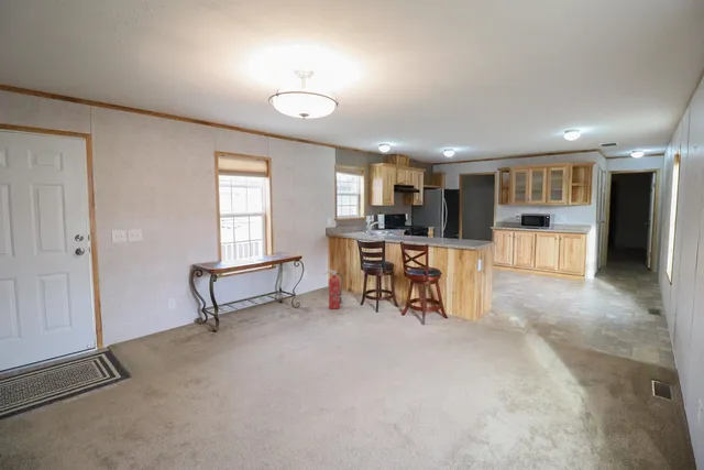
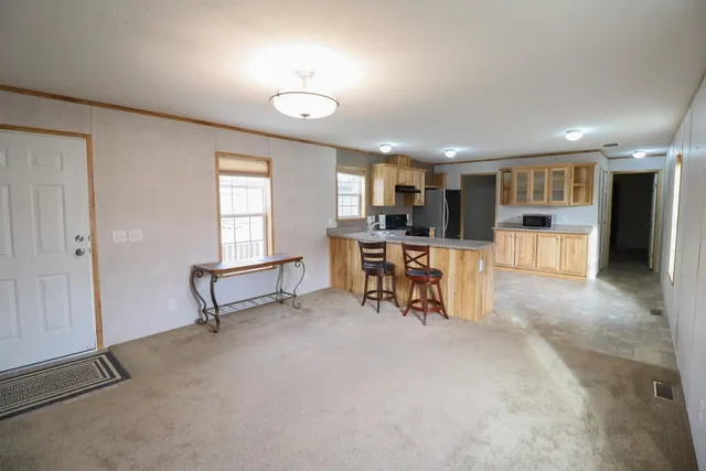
- fire extinguisher (332, 288)
